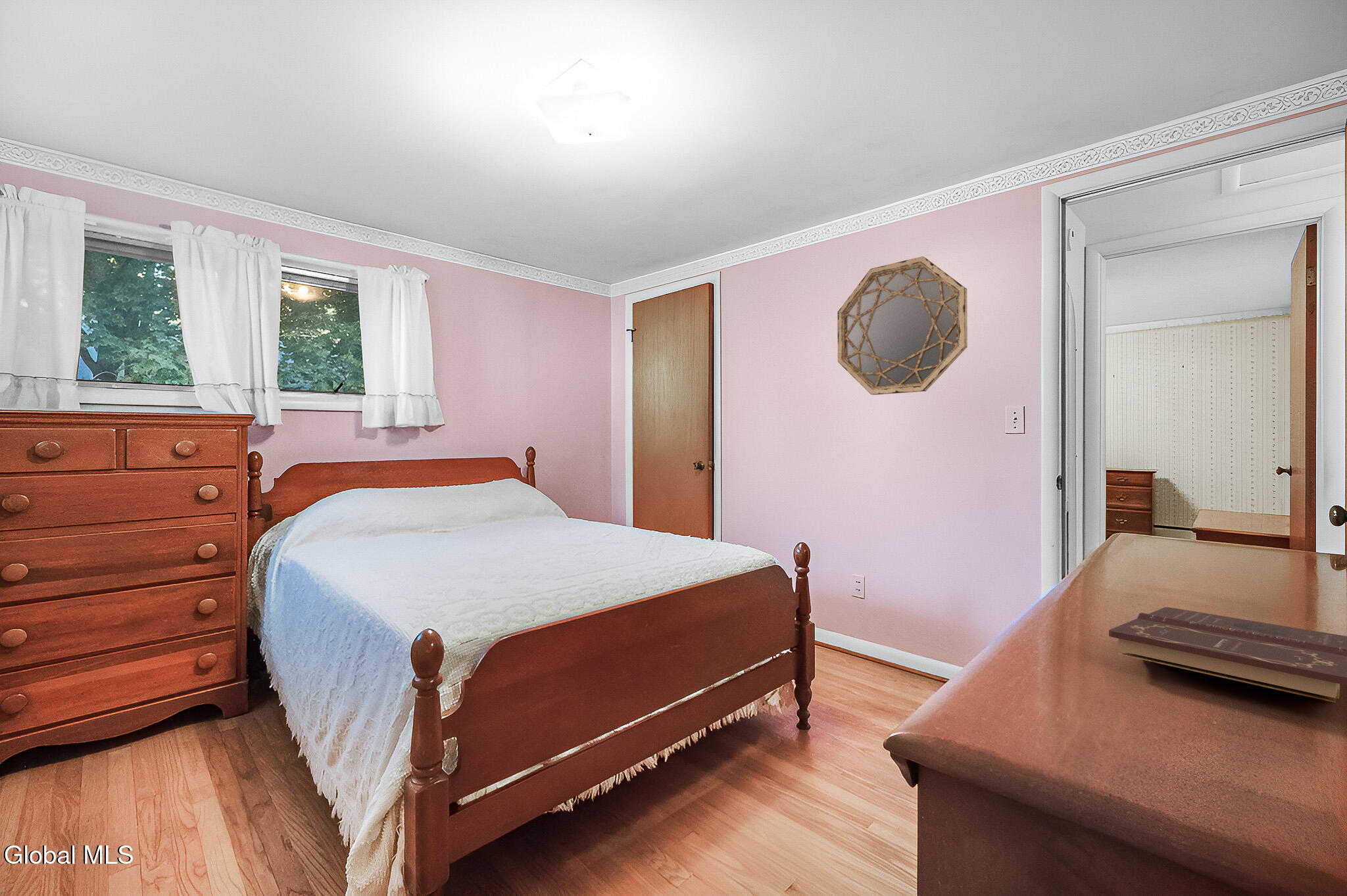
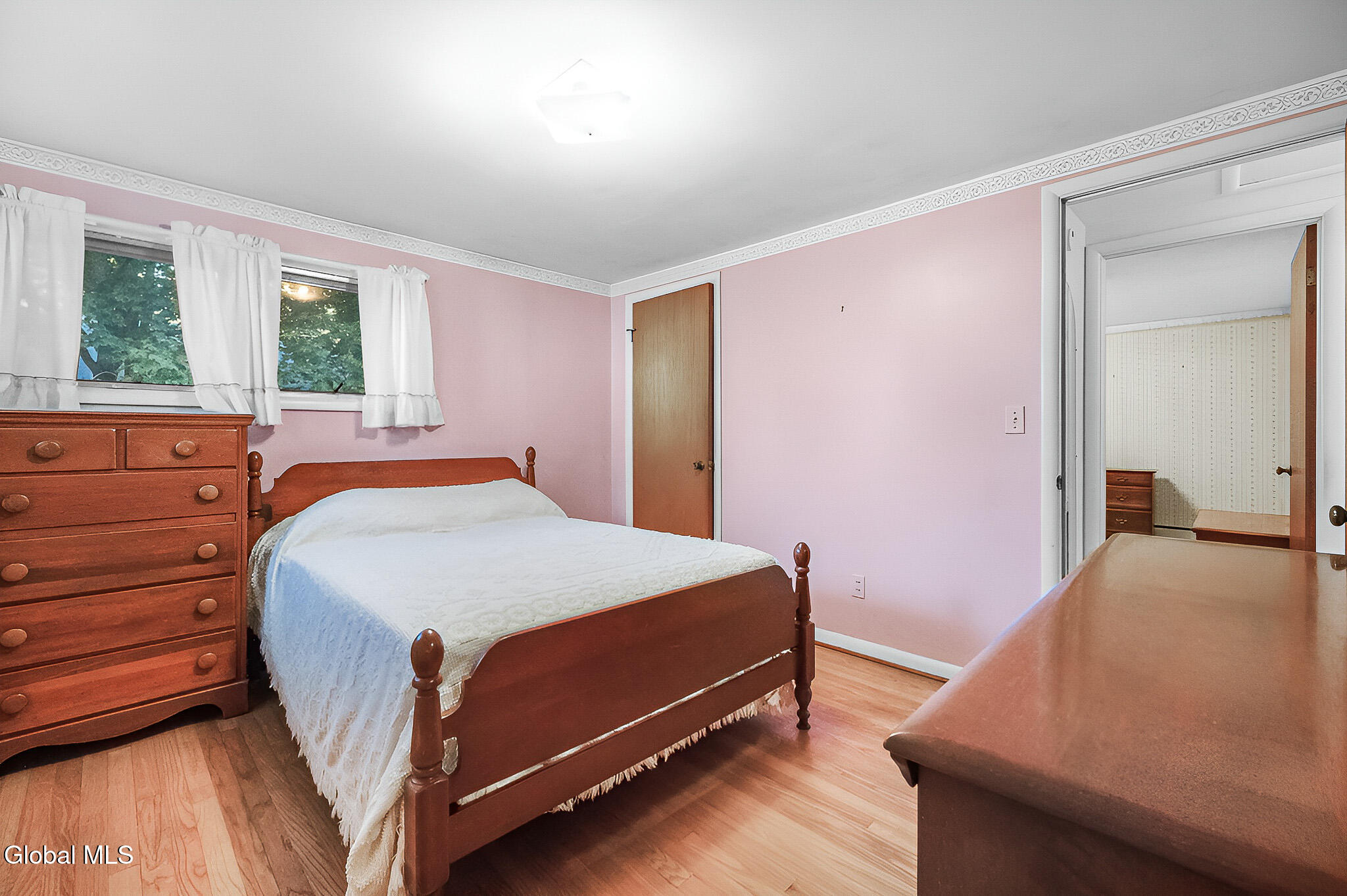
- book (1242, 645)
- home mirror (897, 328)
